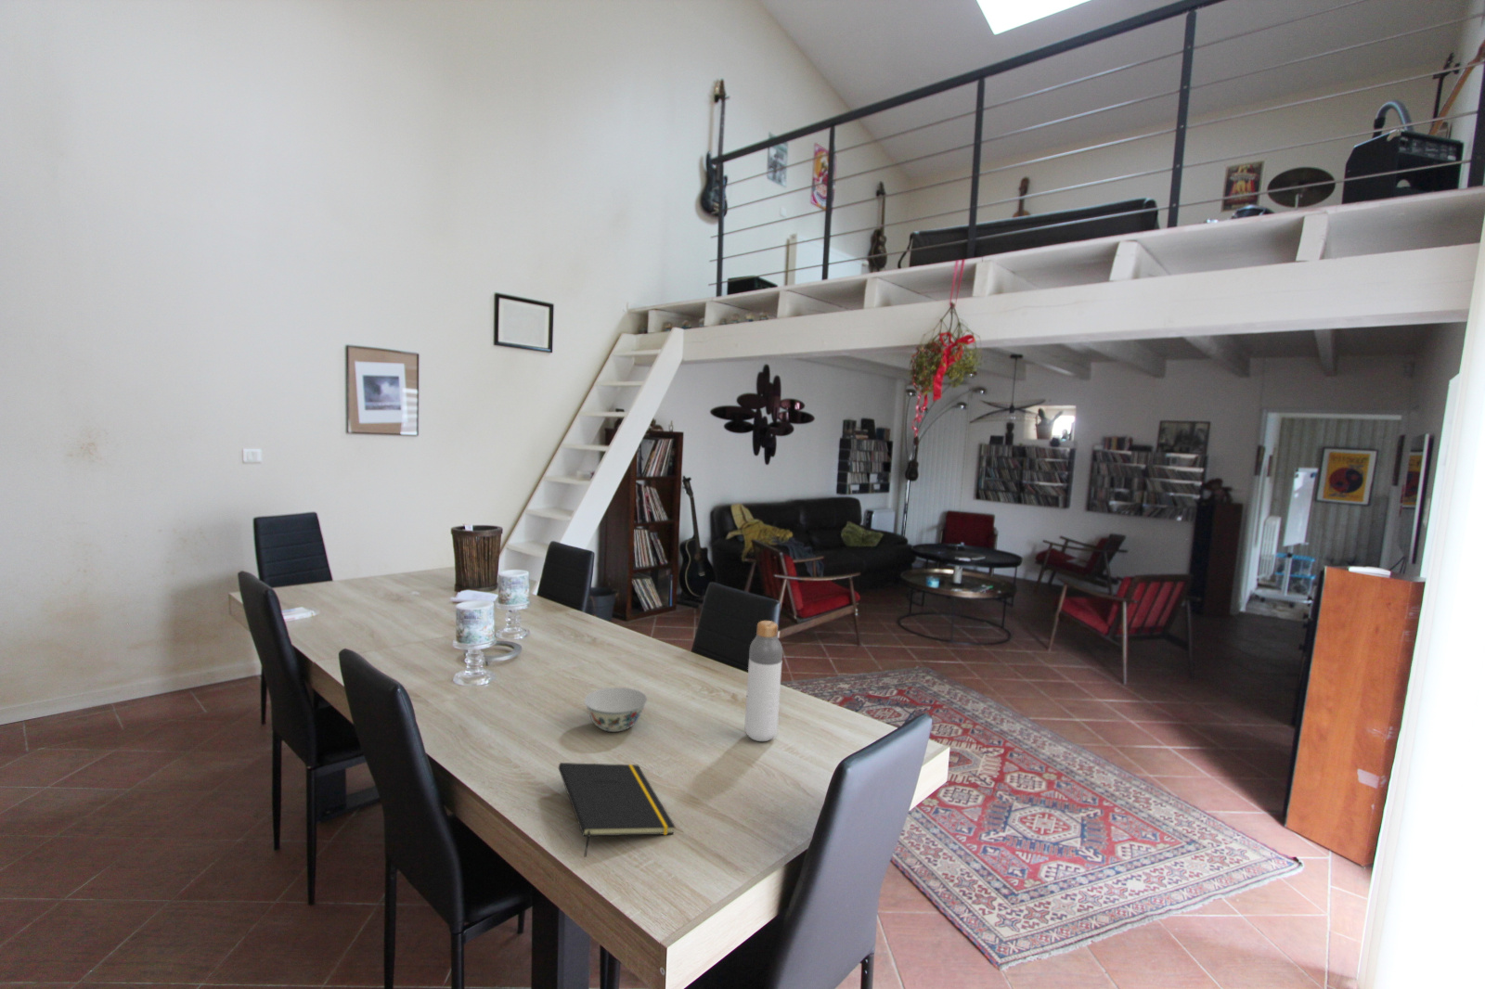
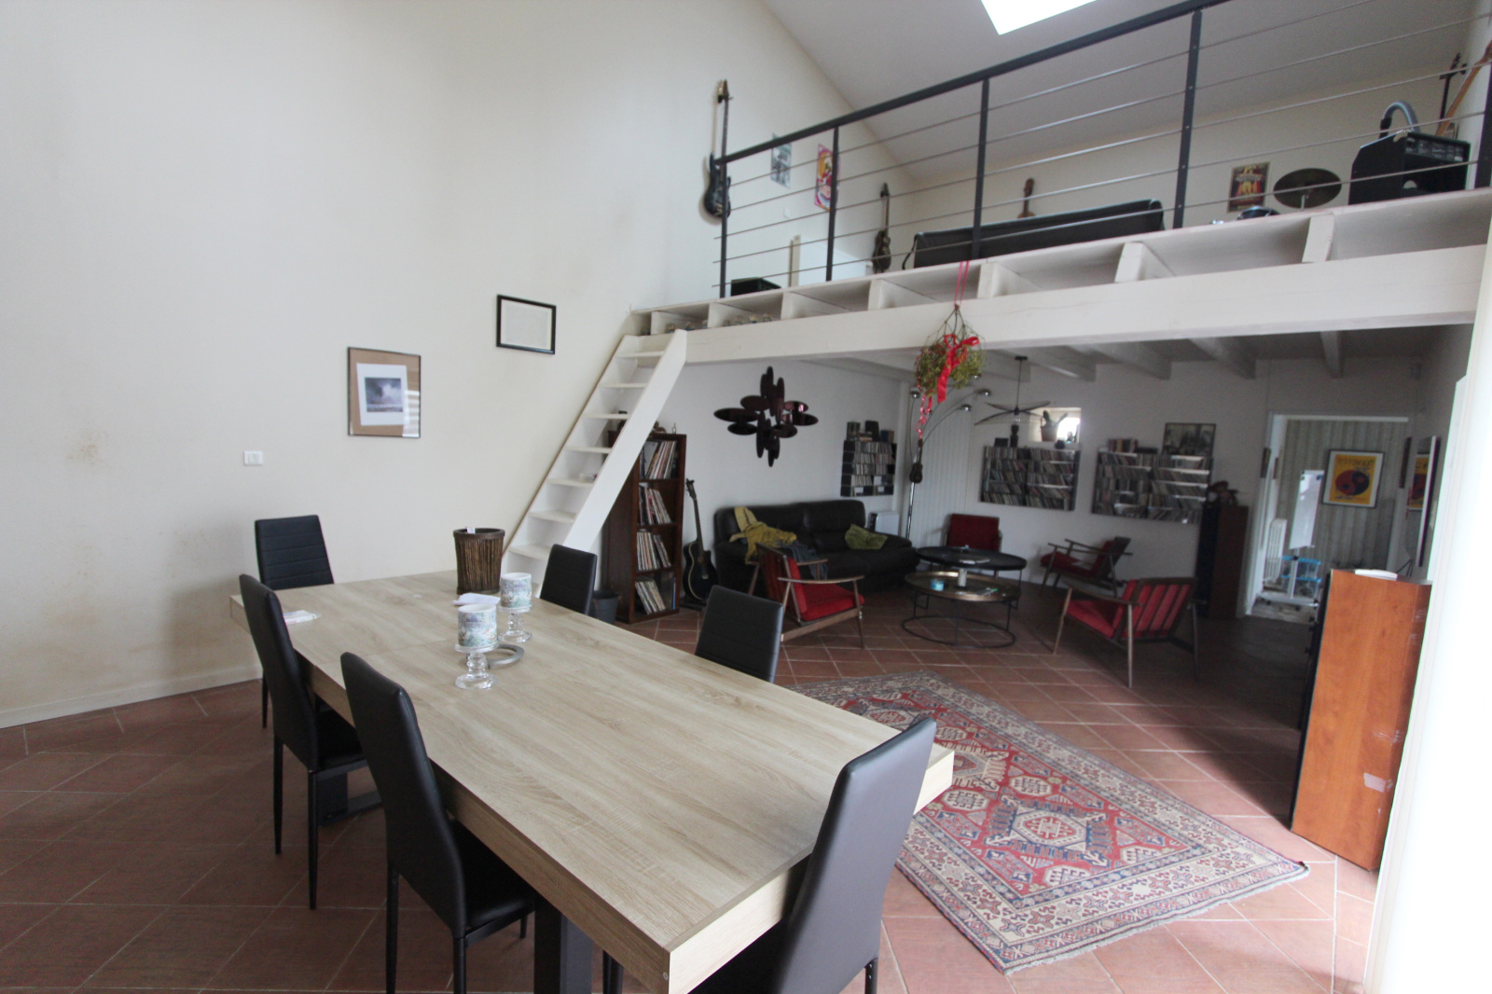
- notepad (614, 796)
- chinaware (615, 712)
- bottle (764, 680)
